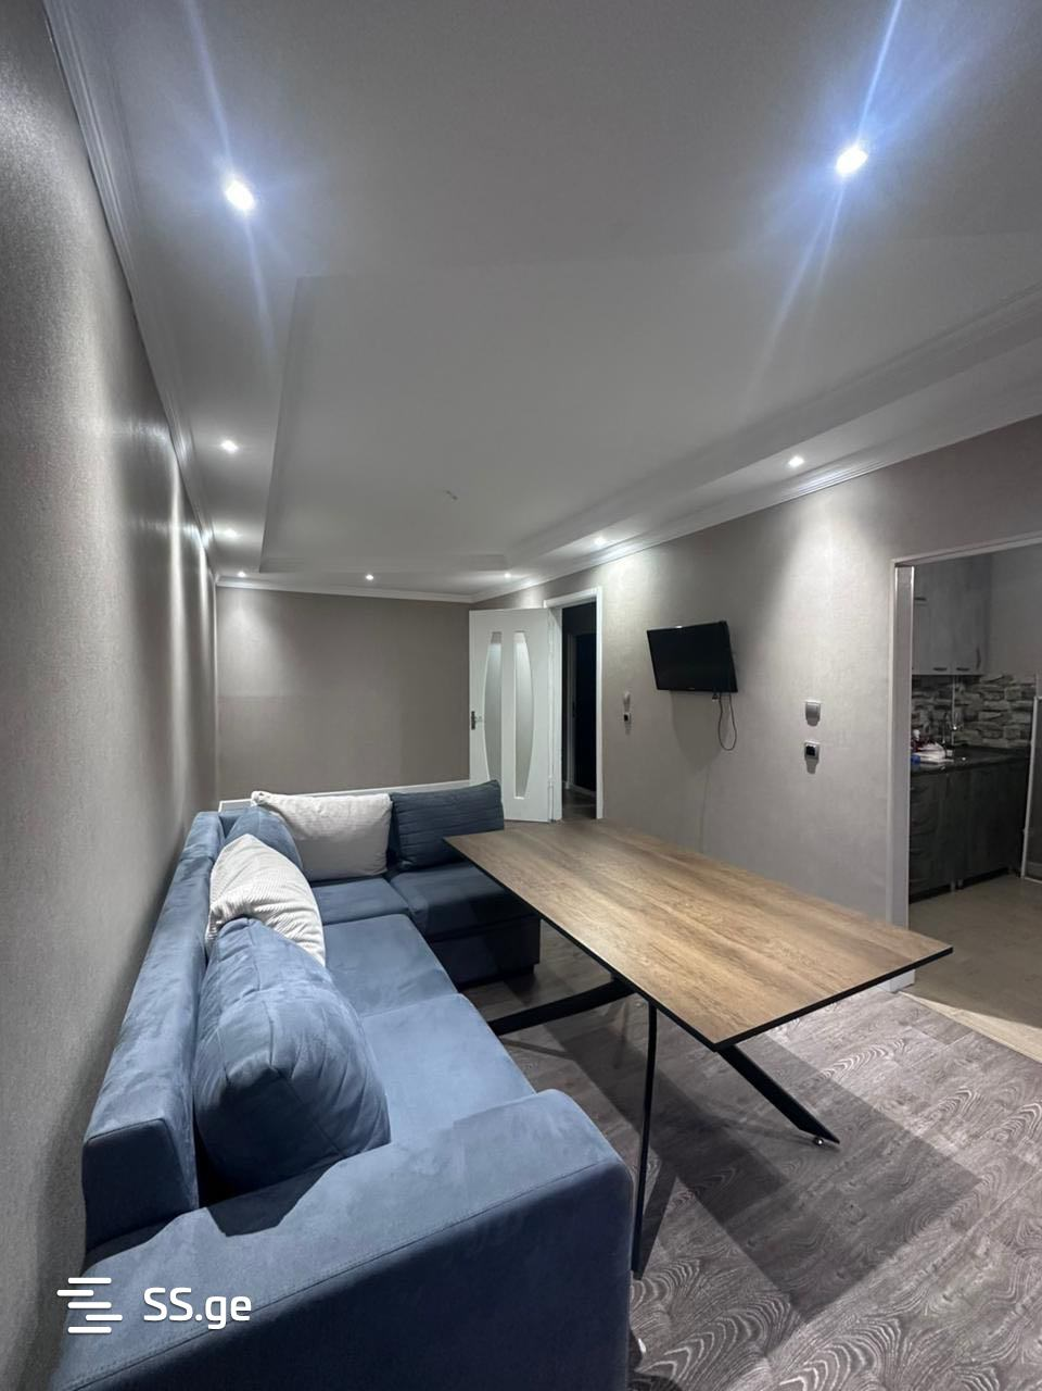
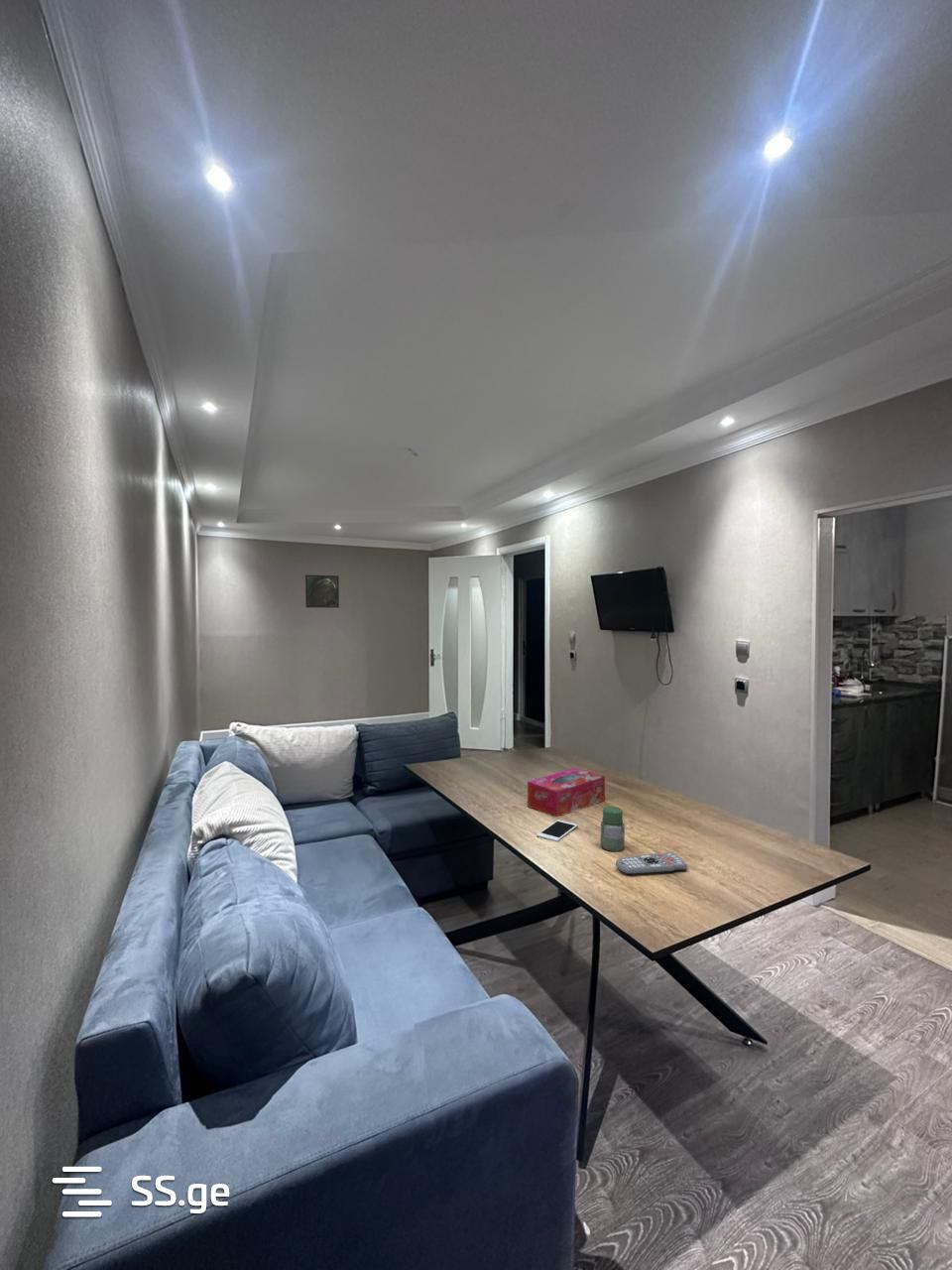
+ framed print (322, 591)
+ jar (612, 827)
+ cell phone (557, 829)
+ tissue box (566, 791)
+ remote control (650, 864)
